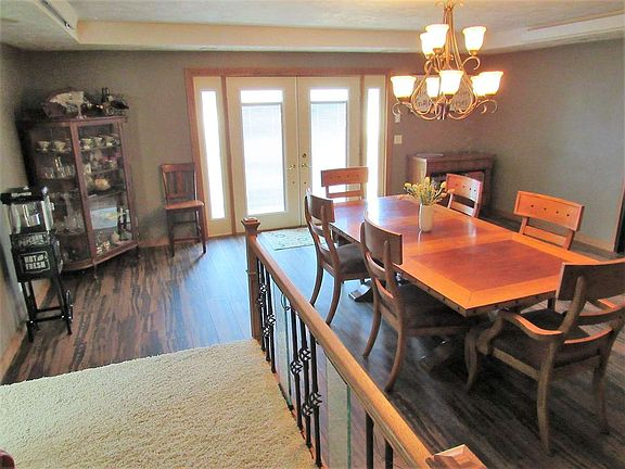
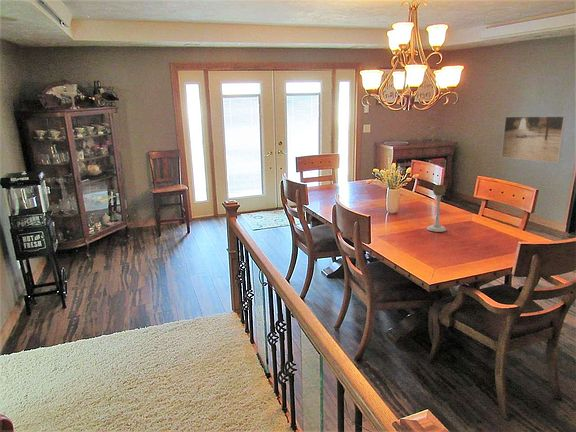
+ candle holder (438, 207)
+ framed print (530, 138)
